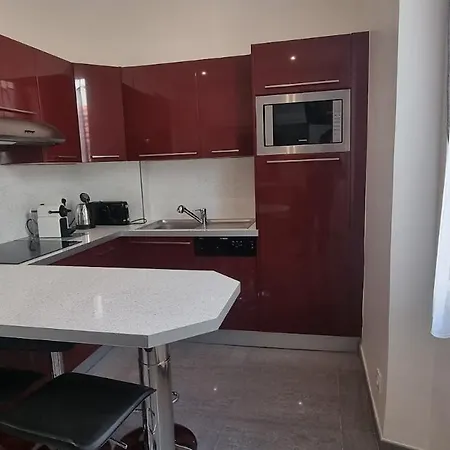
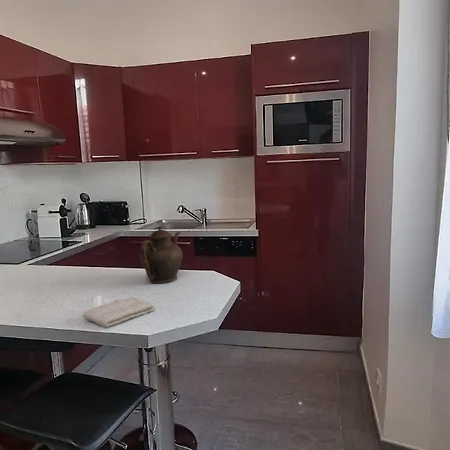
+ teapot (163, 252)
+ washcloth (120, 310)
